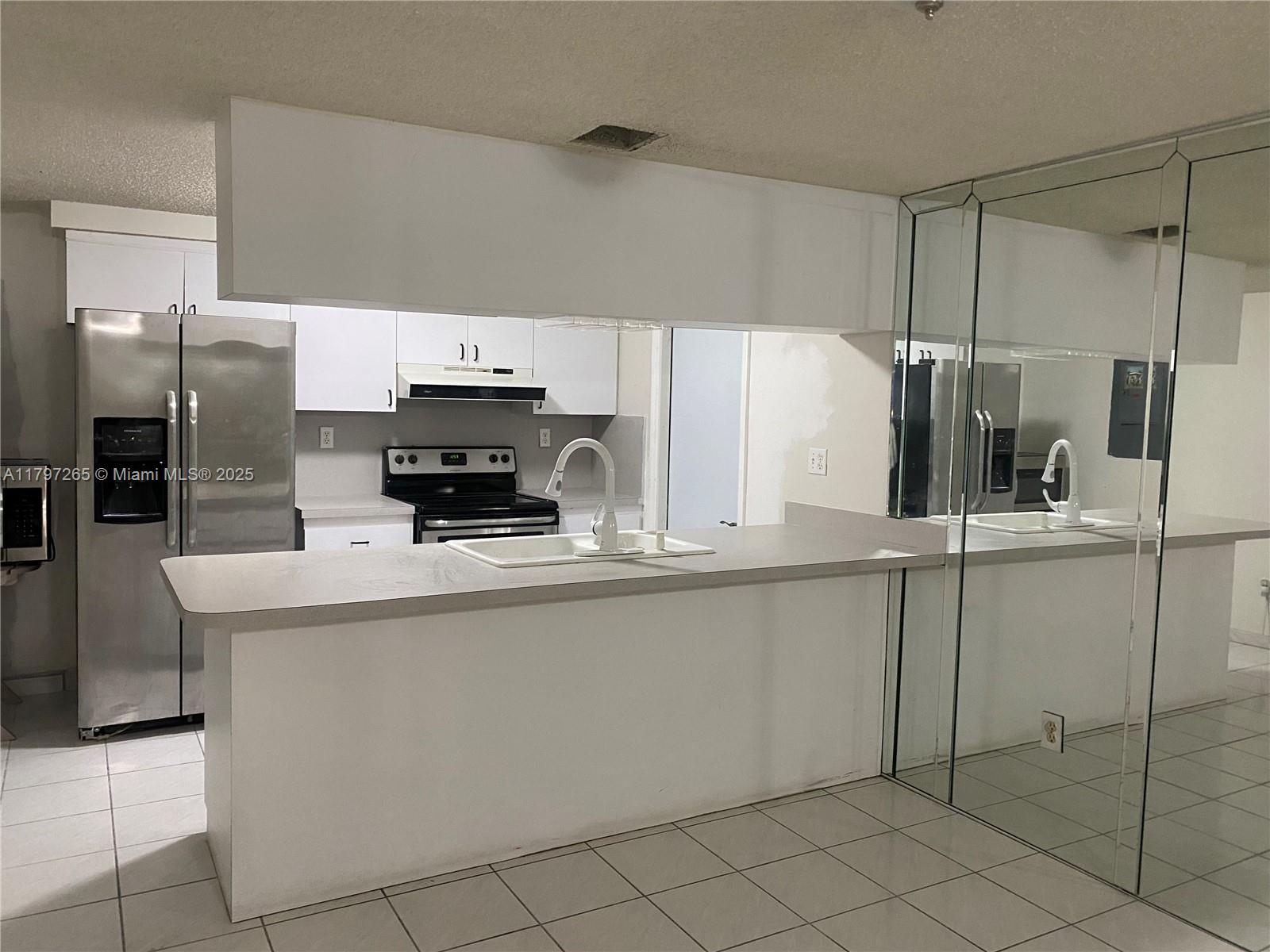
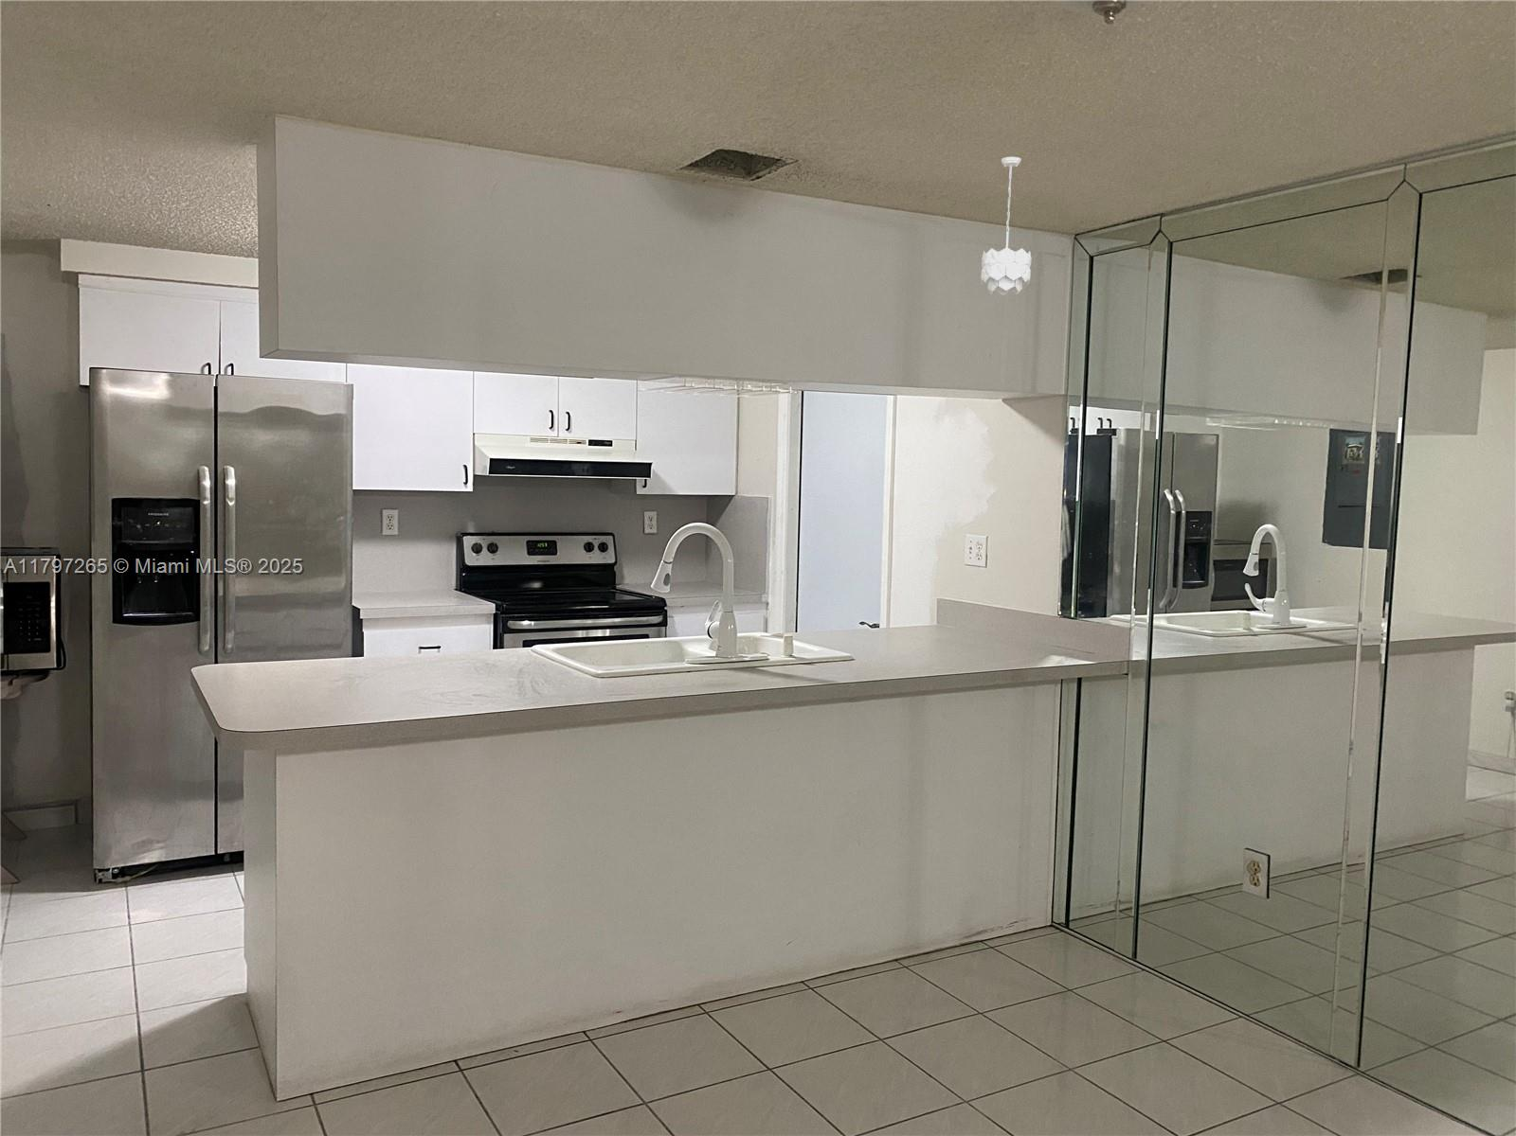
+ pendant light (1007, 227)
